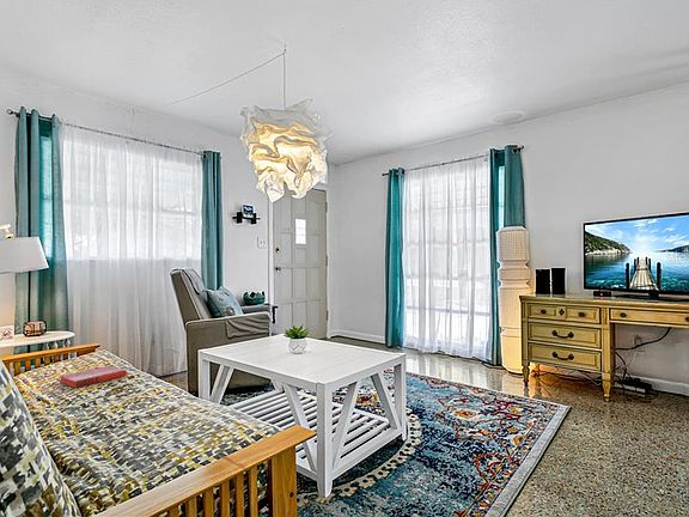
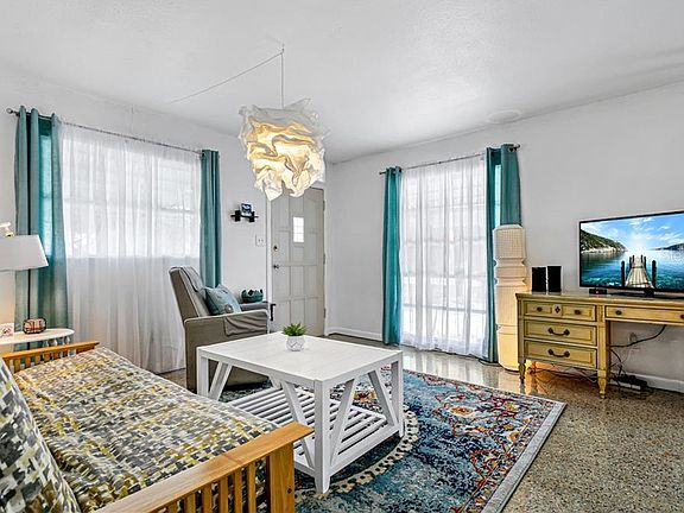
- hardback book (93, 376)
